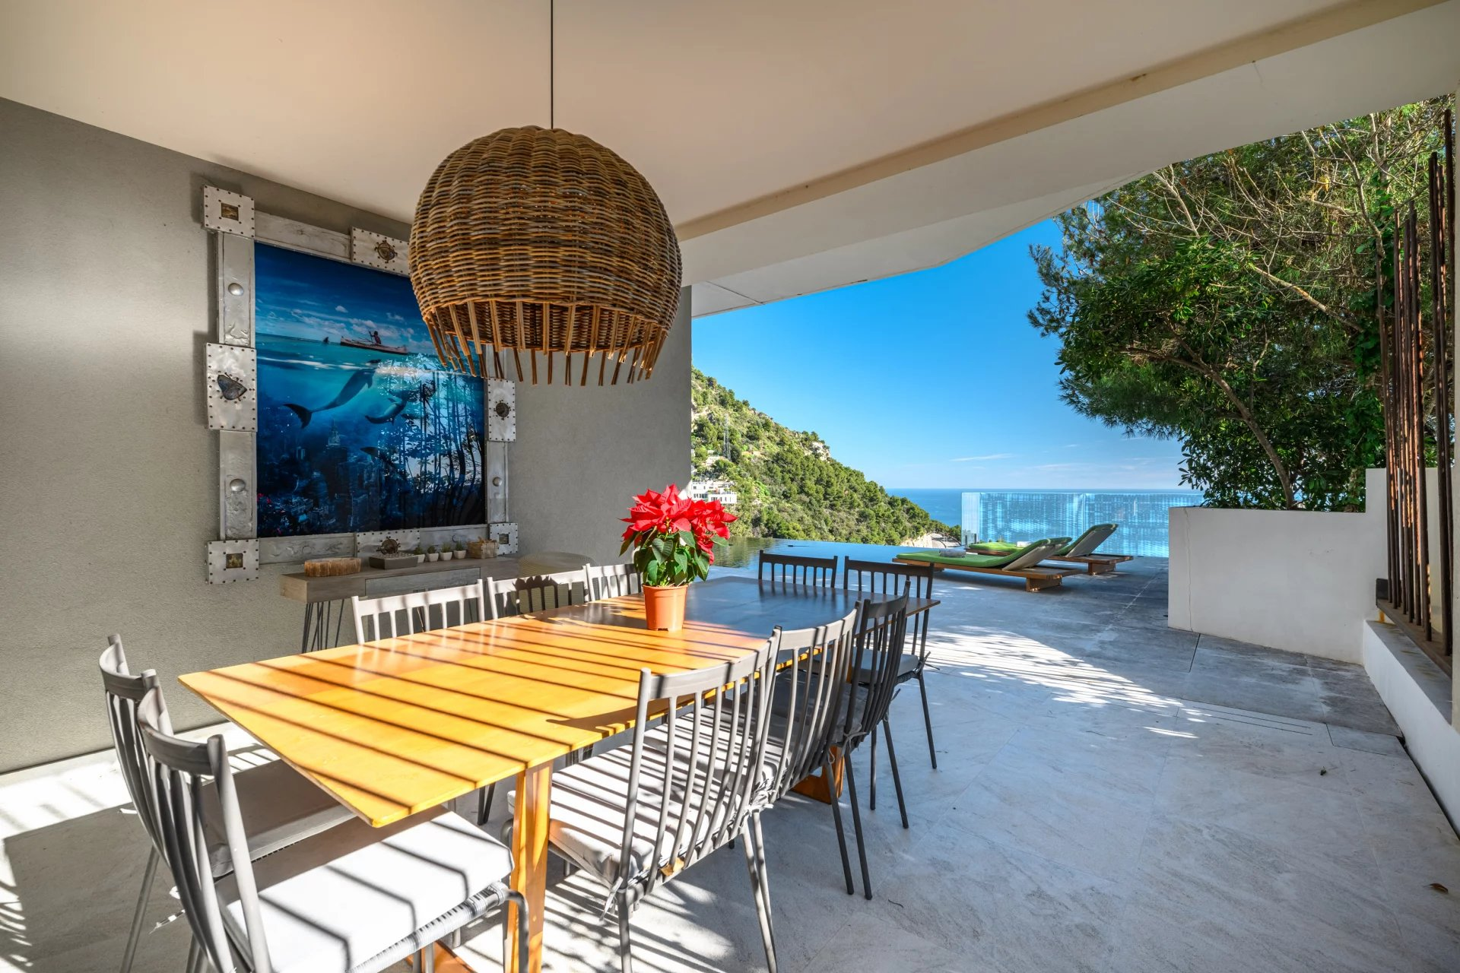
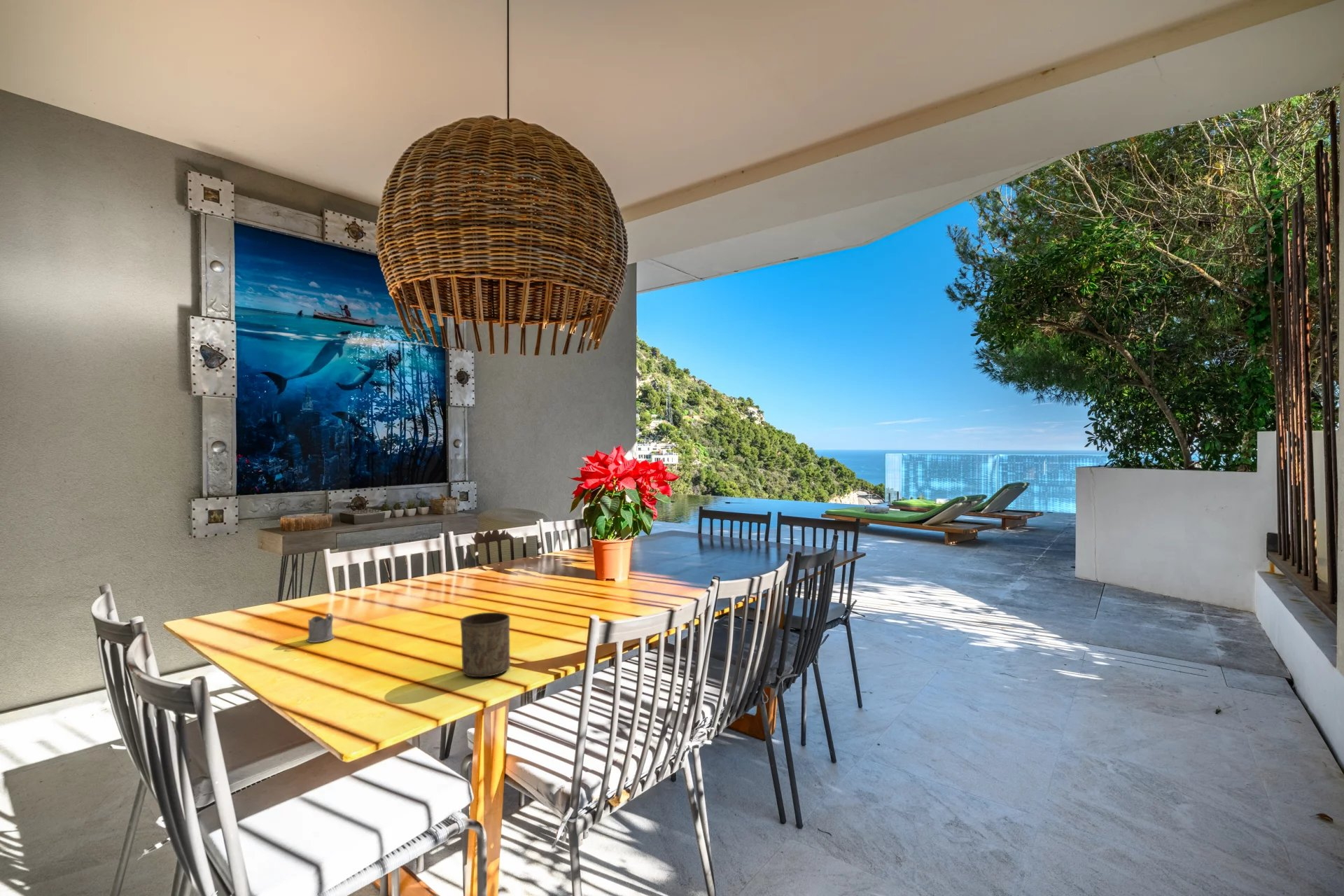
+ tea glass holder (321, 622)
+ cup (485, 644)
